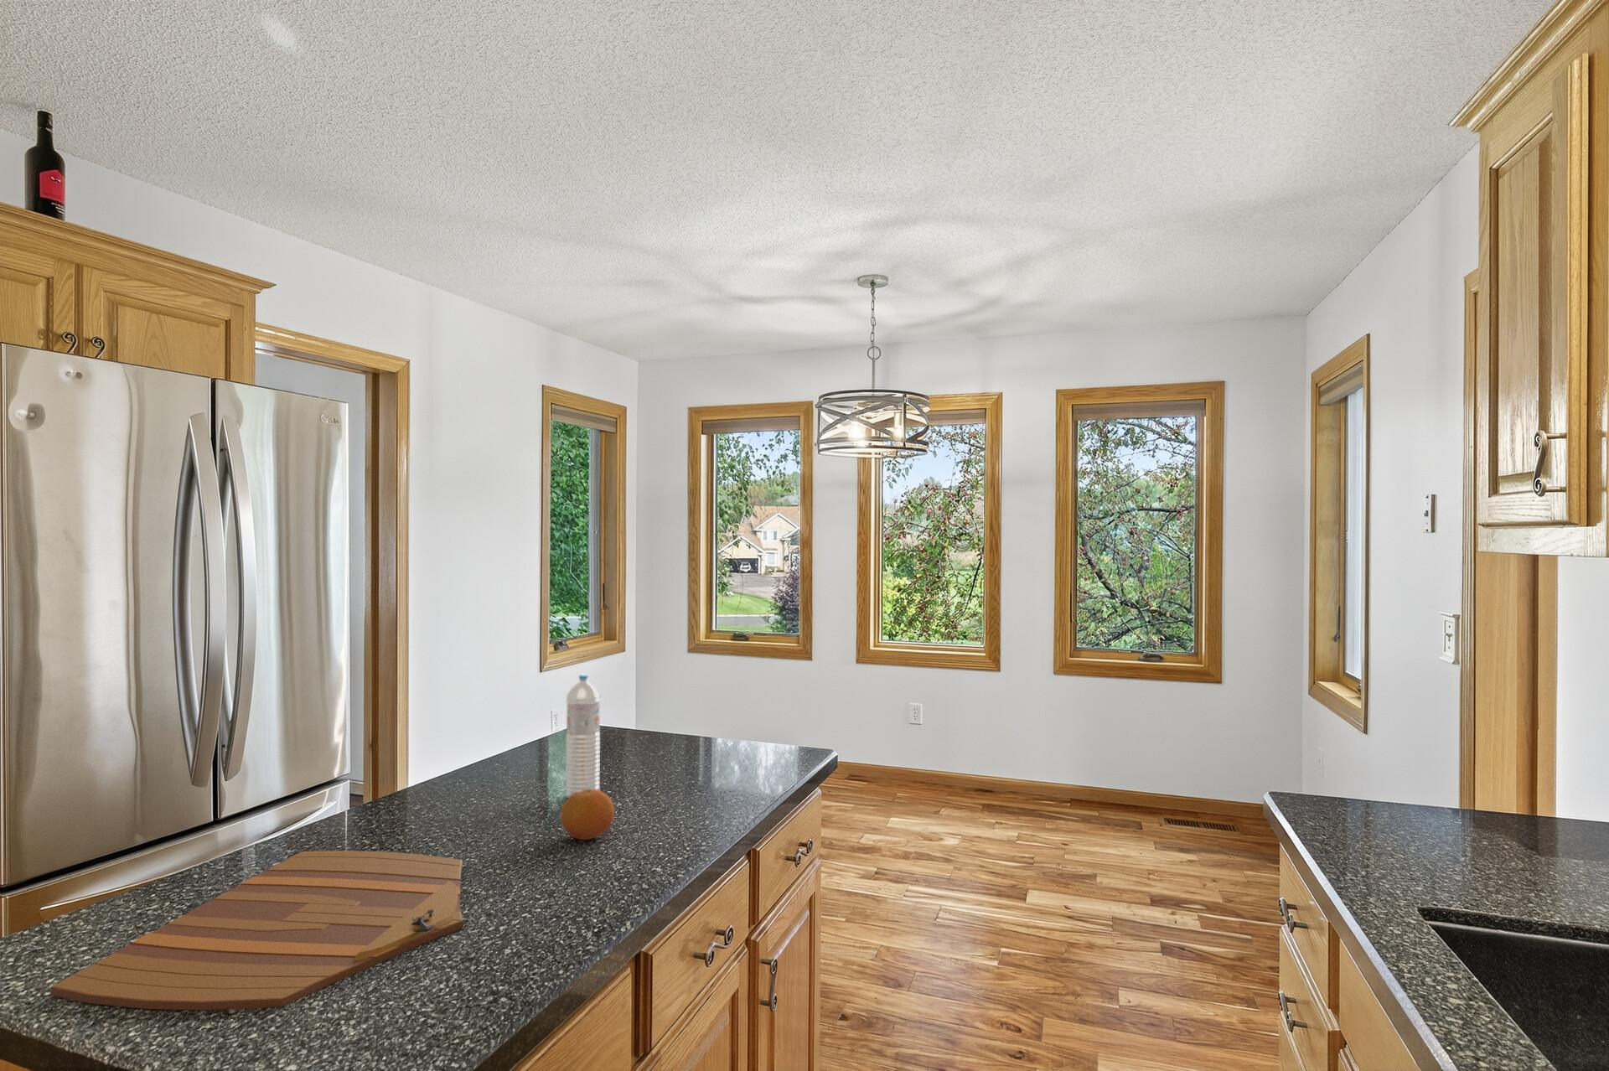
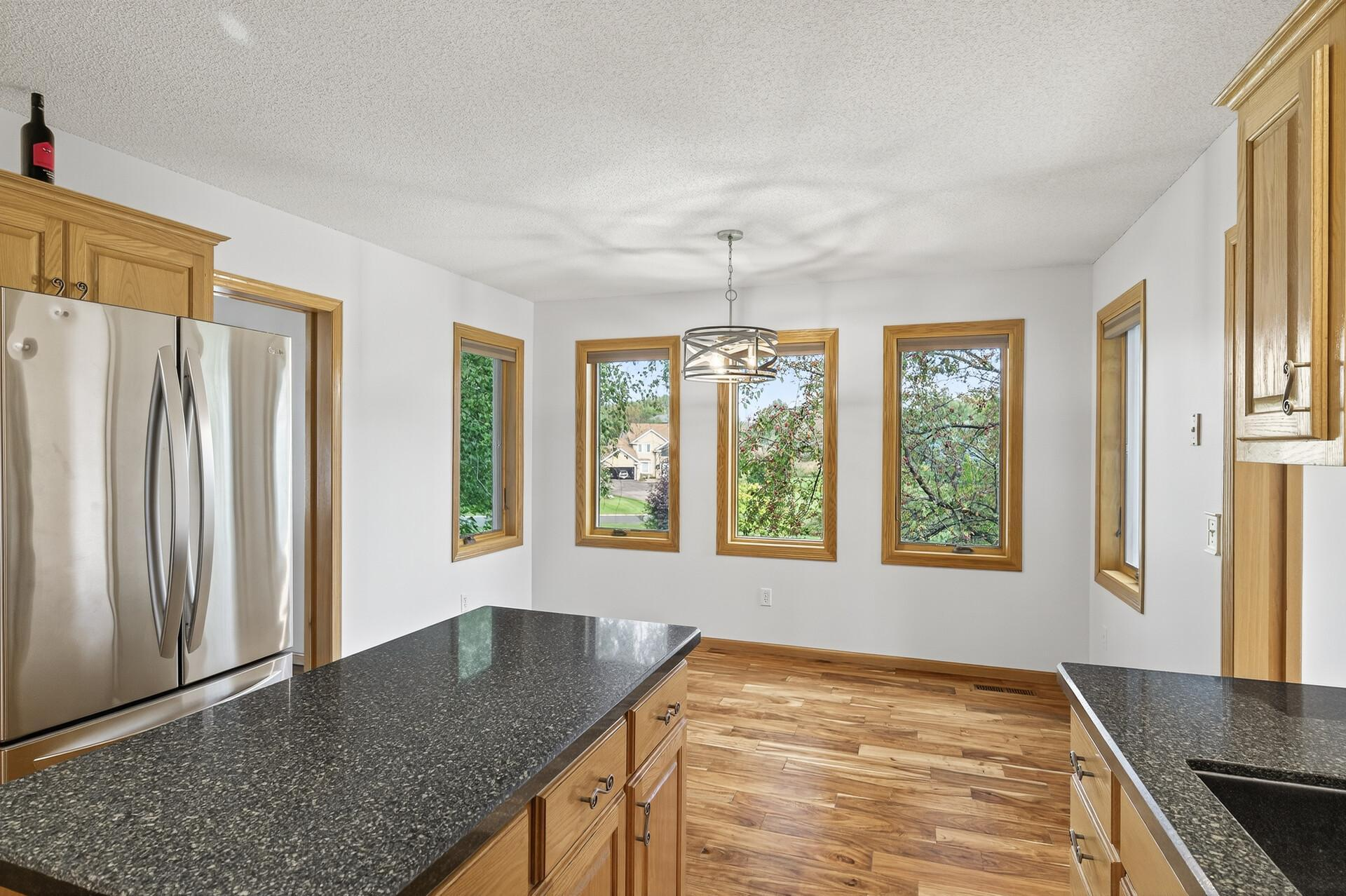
- fruit (587, 813)
- cutting board (328, 912)
- water bottle (582, 735)
